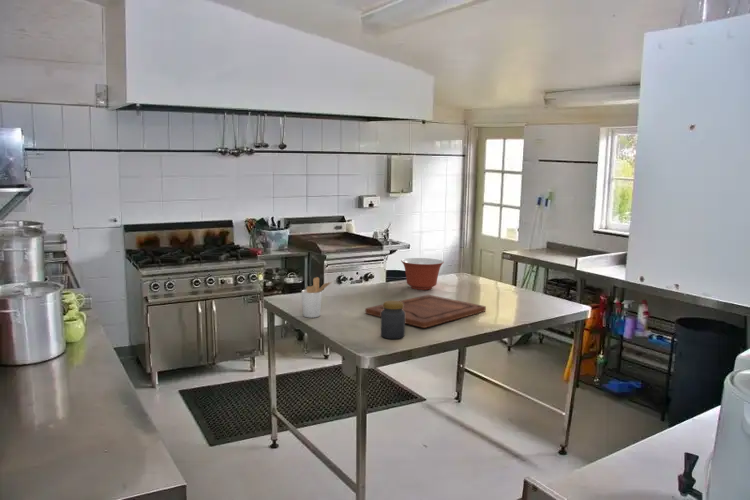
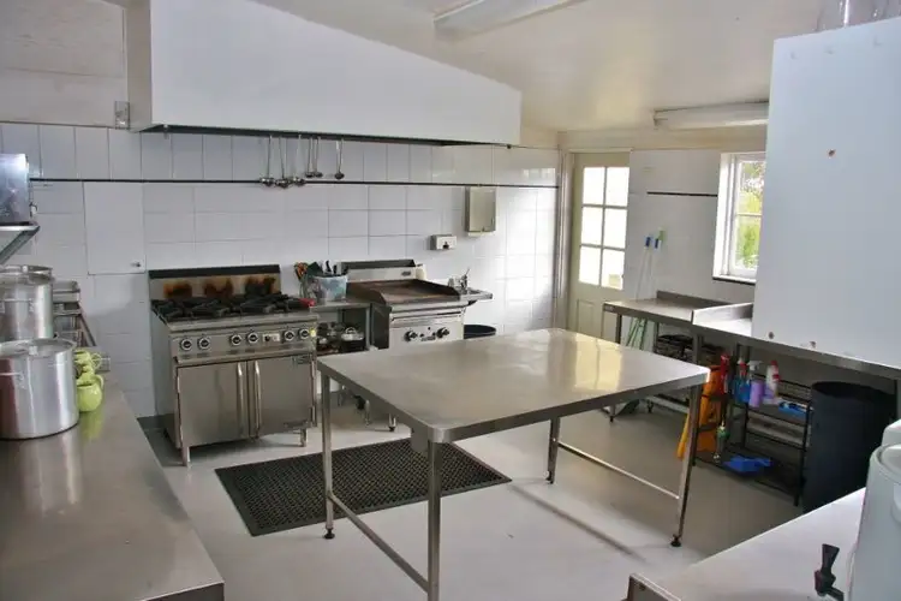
- cutting board (426, 309)
- jar (392, 319)
- mixing bowl (421, 274)
- utensil holder (316, 297)
